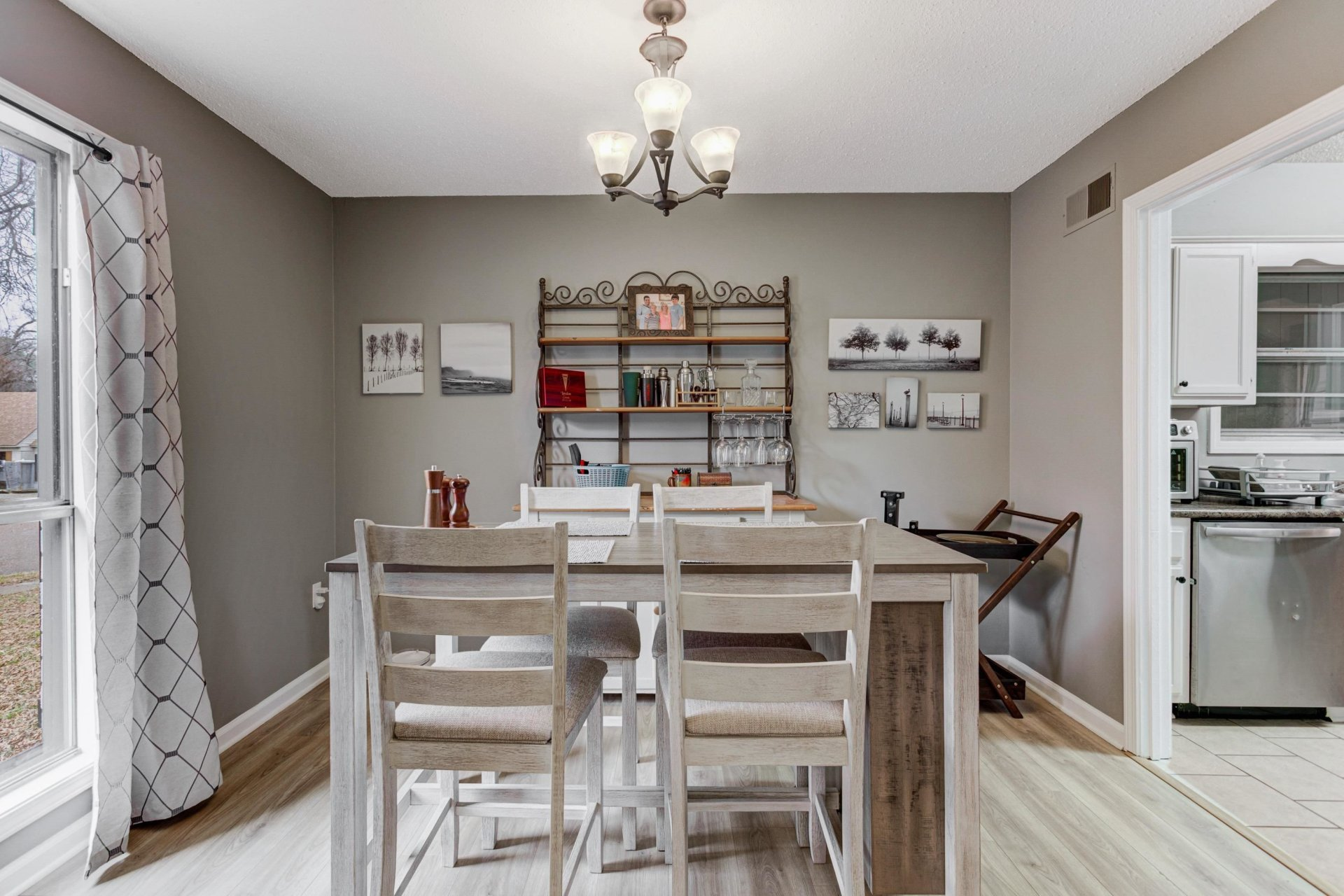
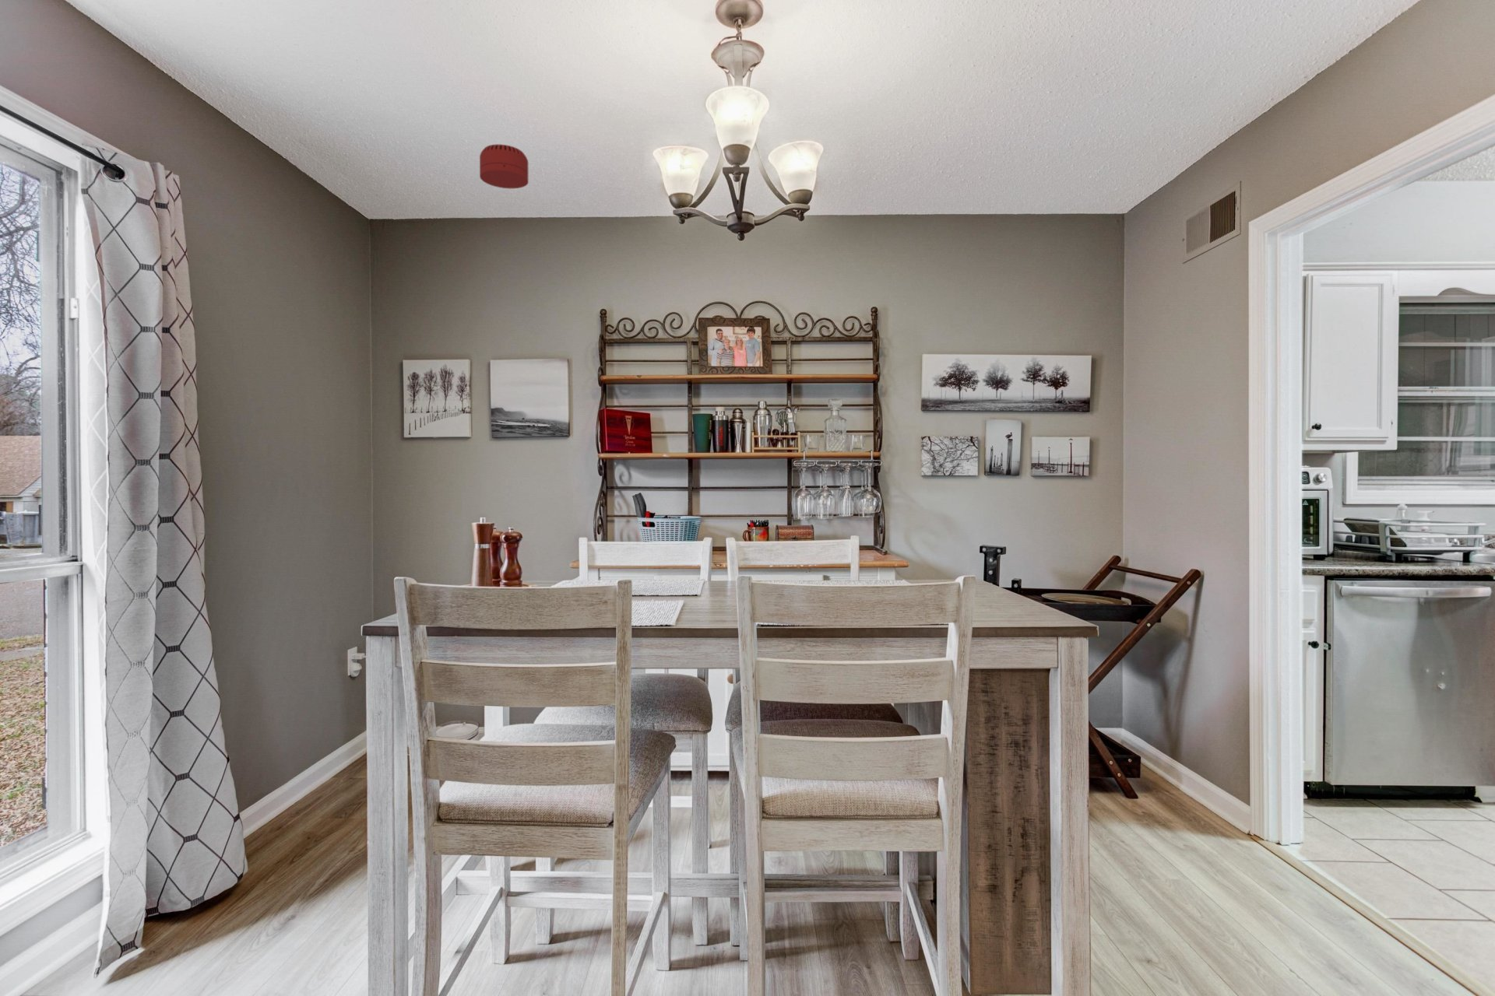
+ smoke detector (504, 166)
